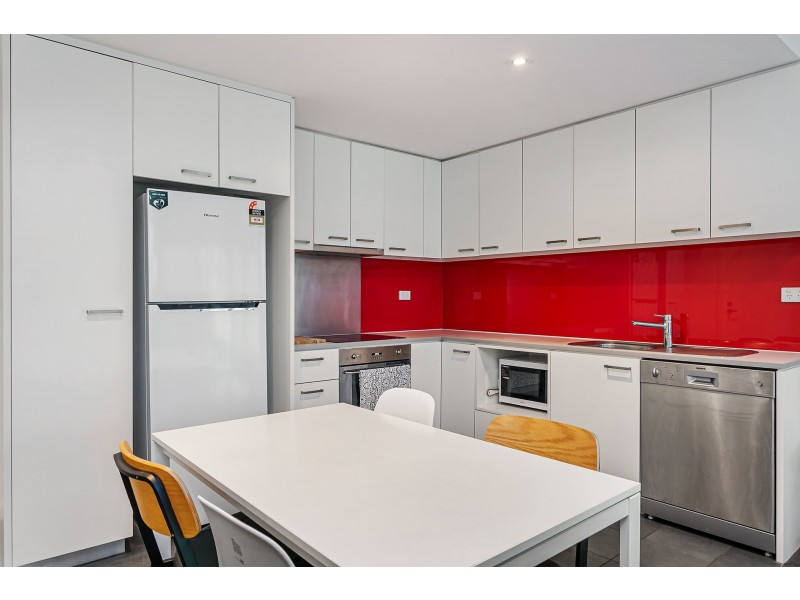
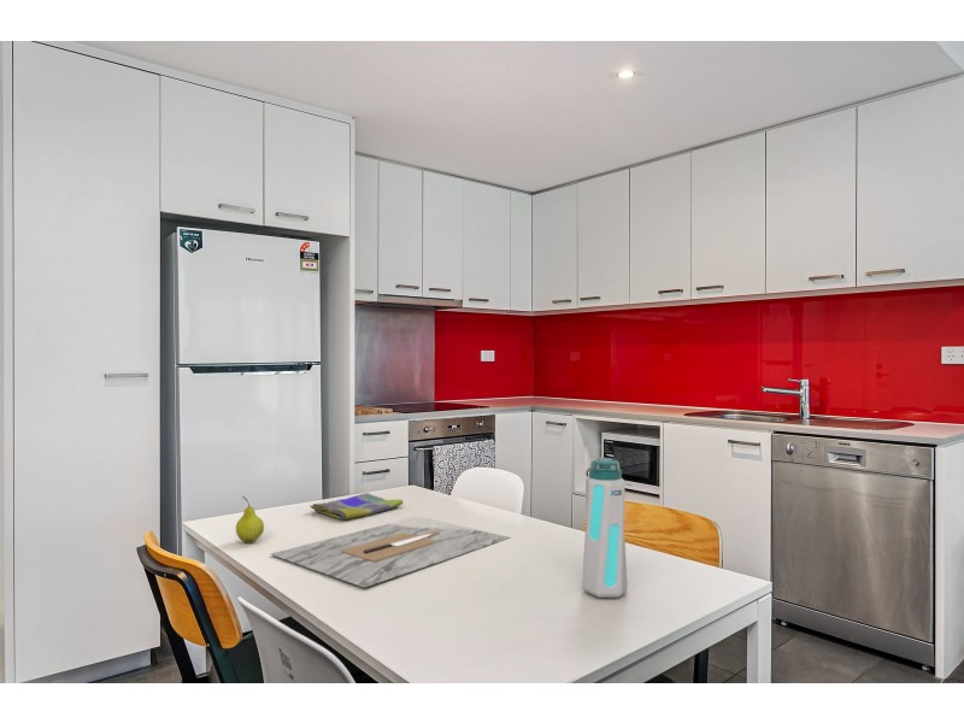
+ water bottle (605, 524)
+ fruit (249, 518)
+ dish towel (357, 505)
+ cutting board (395, 543)
